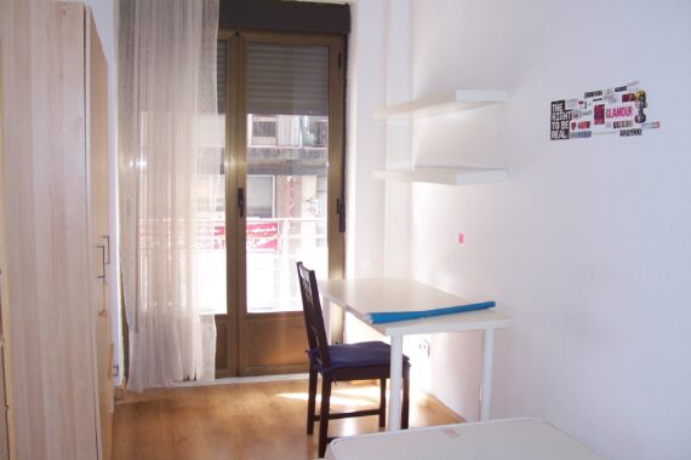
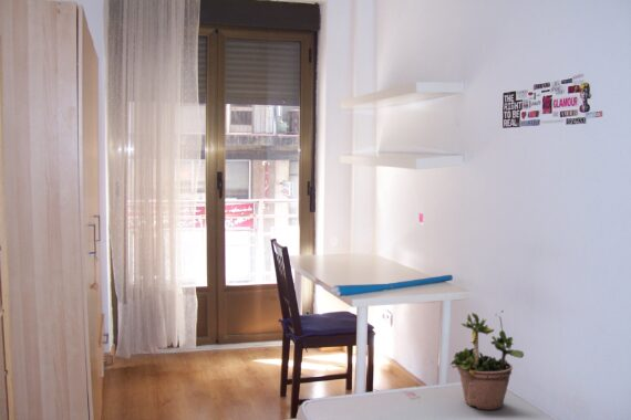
+ potted plant (480, 353)
